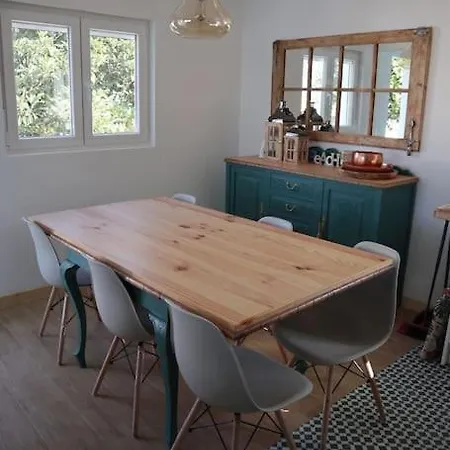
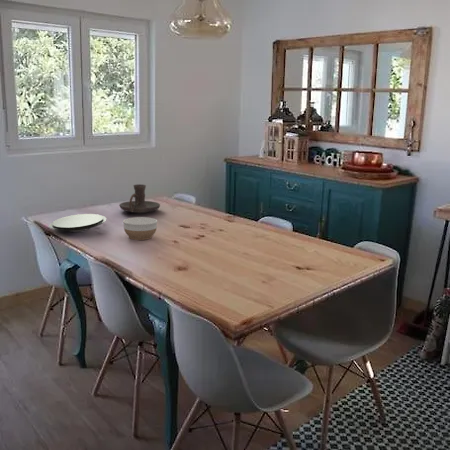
+ plate (78, 224)
+ candle holder (138, 199)
+ bowl (140, 228)
